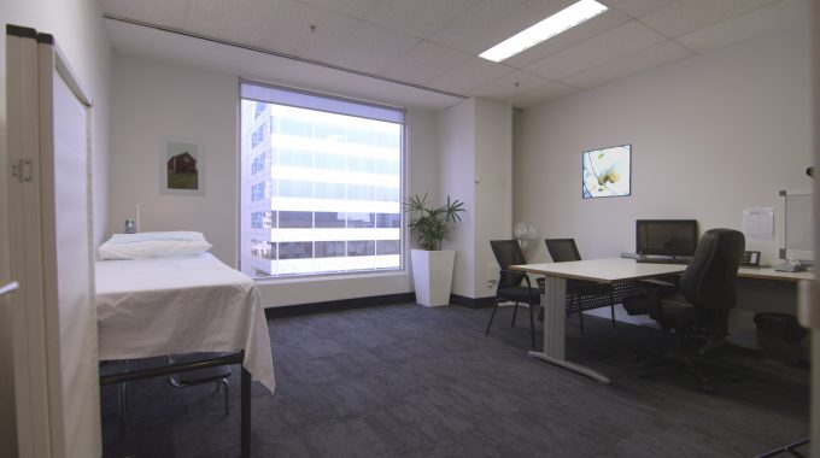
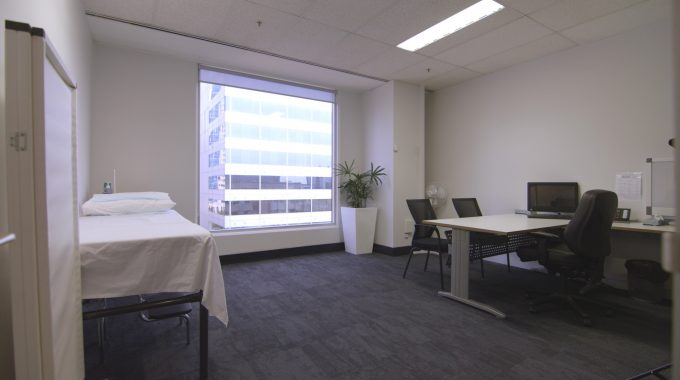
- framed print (605, 172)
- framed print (182, 165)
